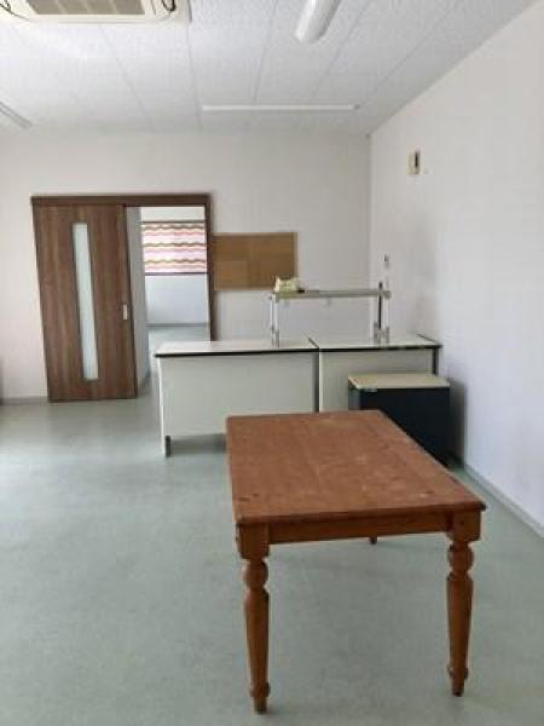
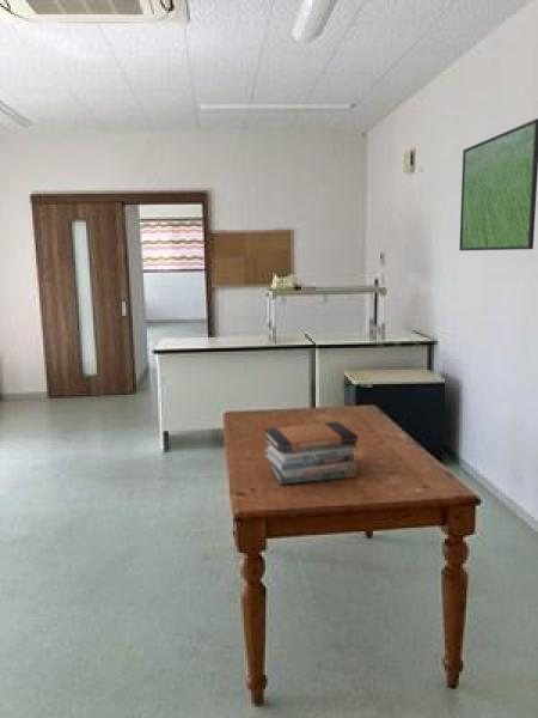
+ book stack (310, 452)
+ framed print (494, 194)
